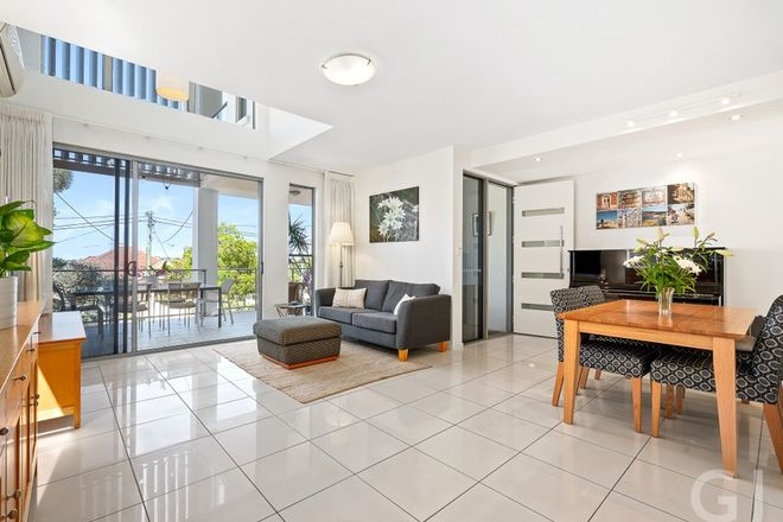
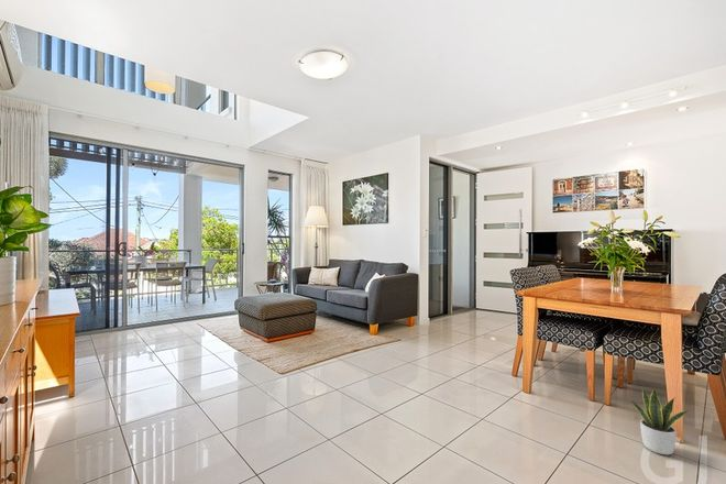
+ potted plant (659, 417)
